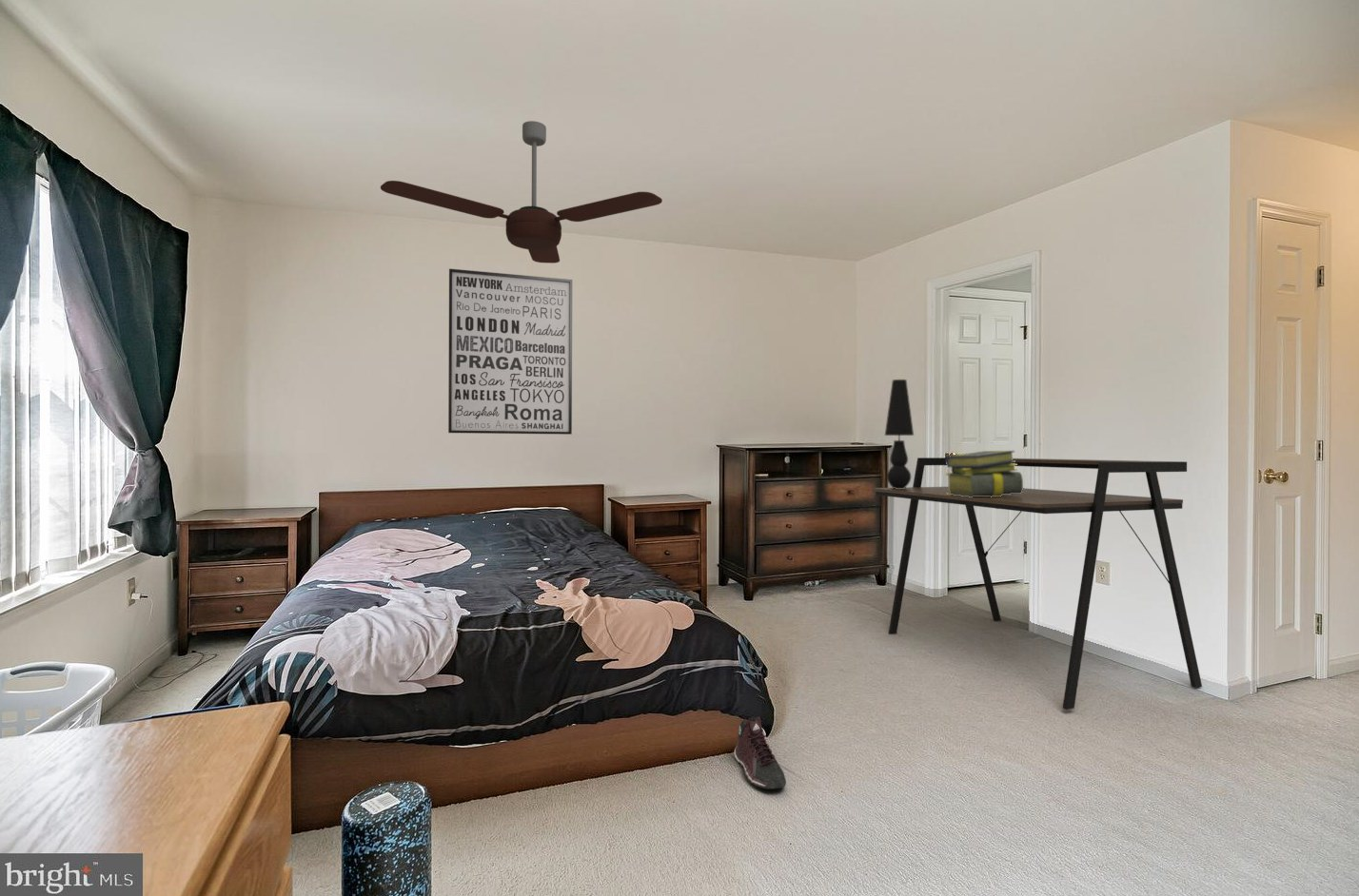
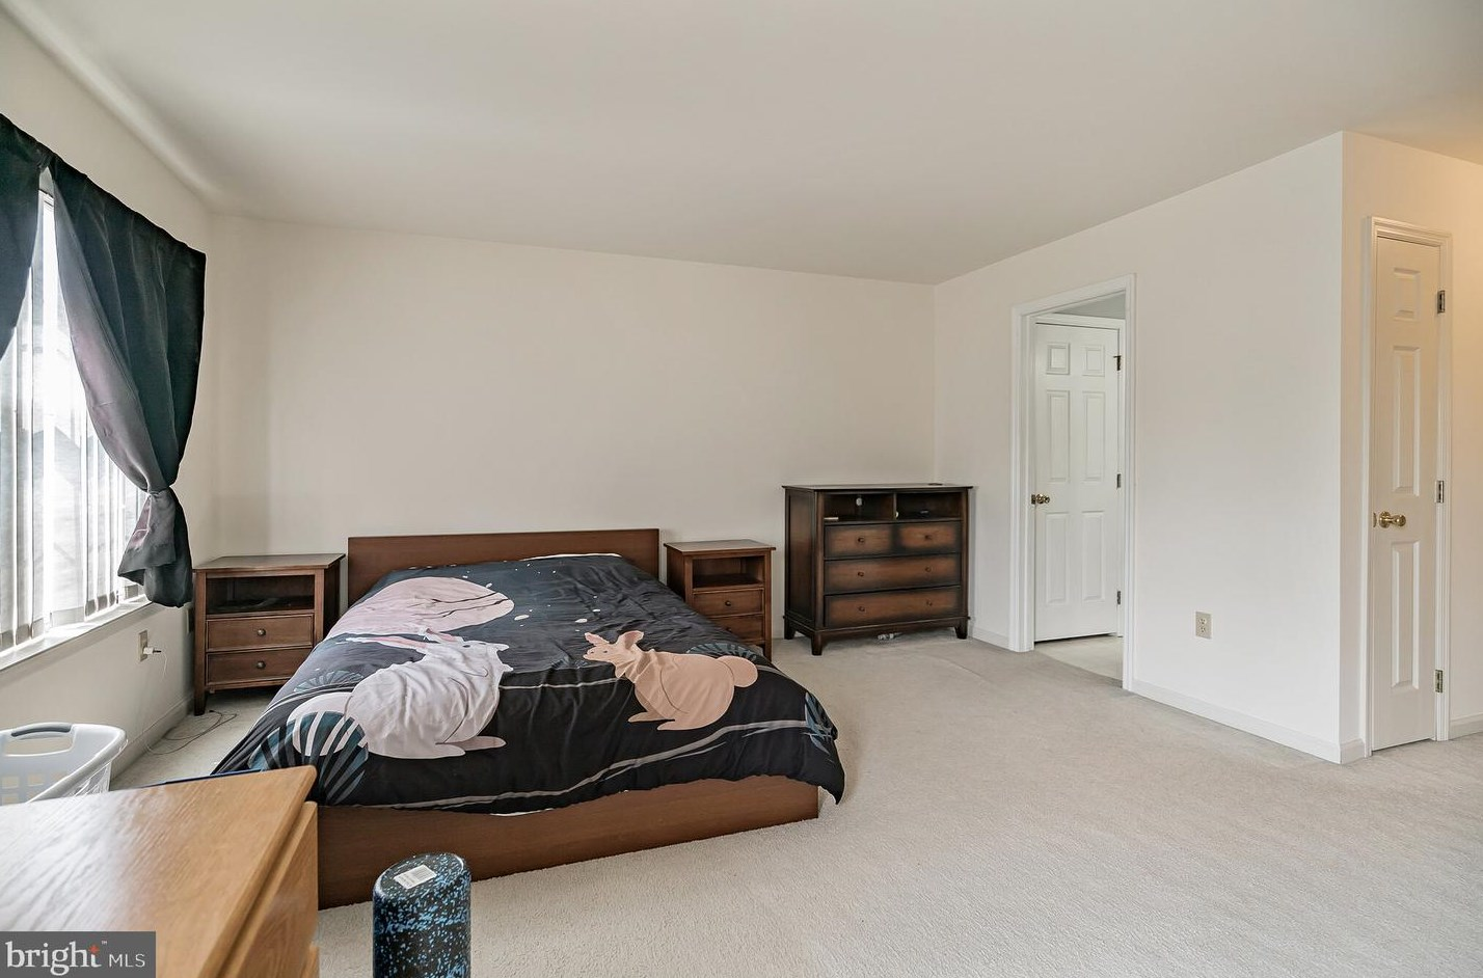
- wall art (511, 354)
- sneaker (757, 747)
- desk (997, 539)
- table lamp (898, 434)
- ceiling fan (532, 191)
- stack of books (982, 472)
